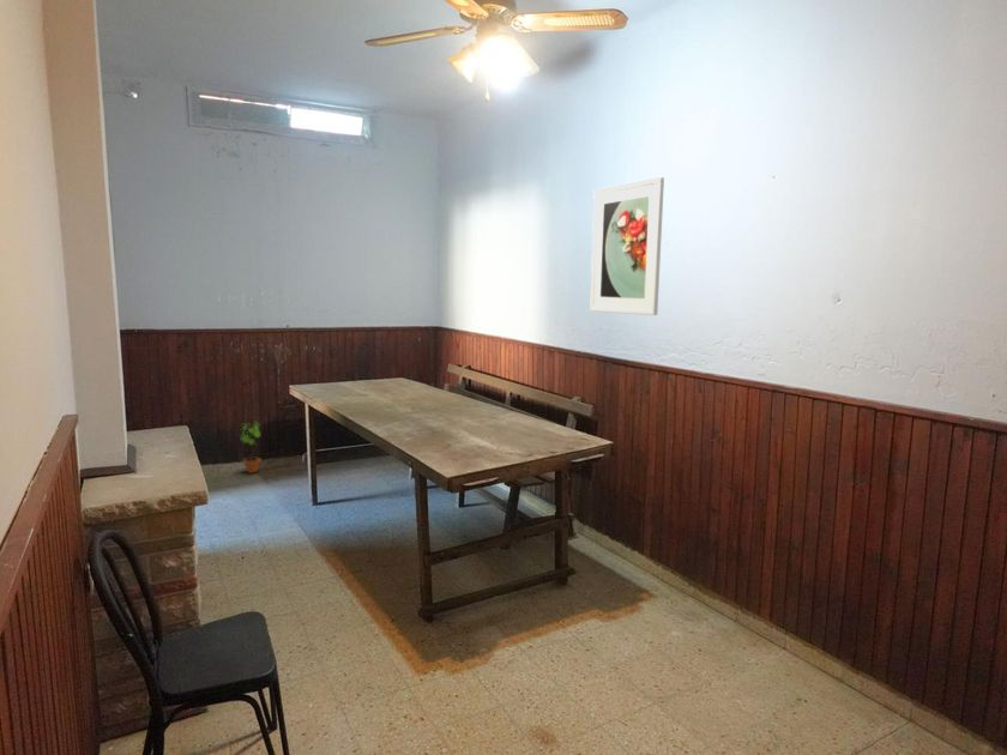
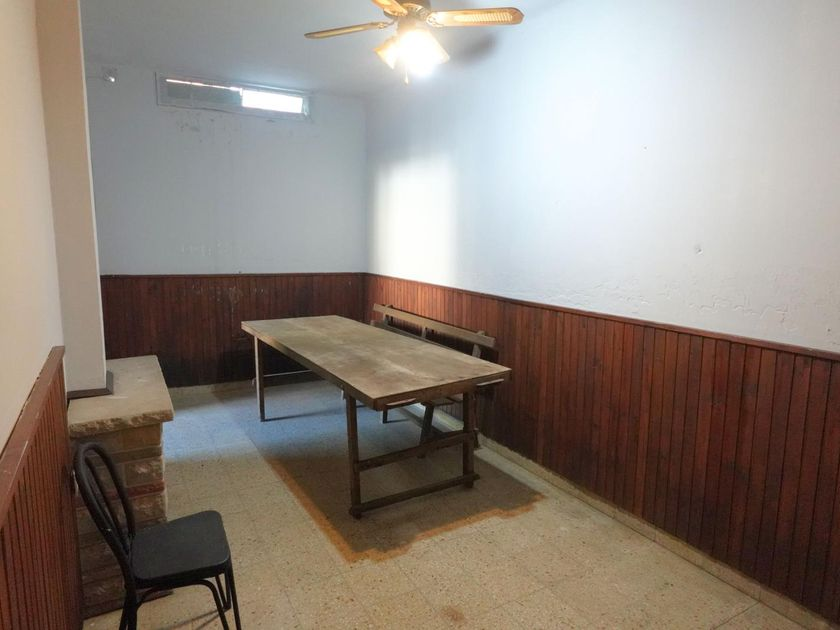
- potted plant (252, 447)
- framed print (623, 249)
